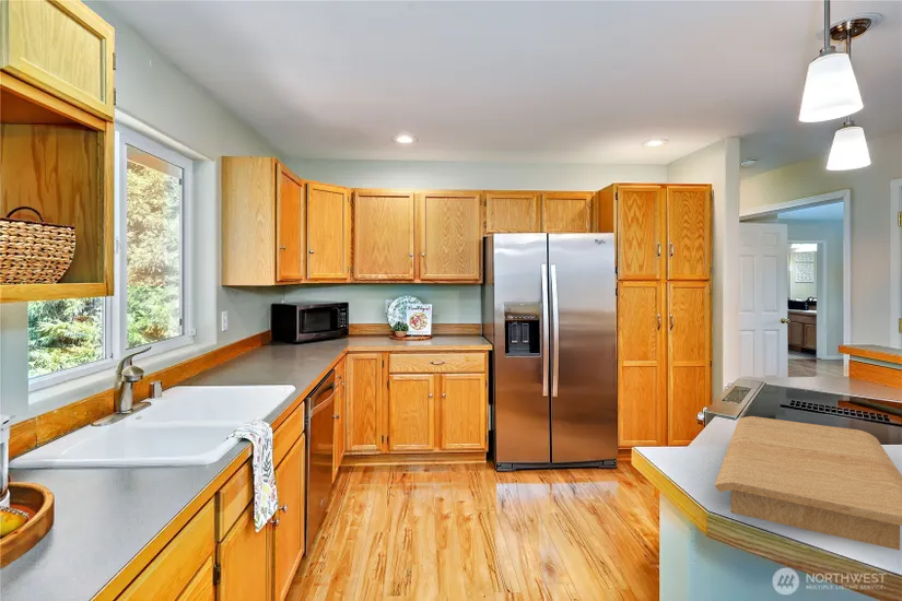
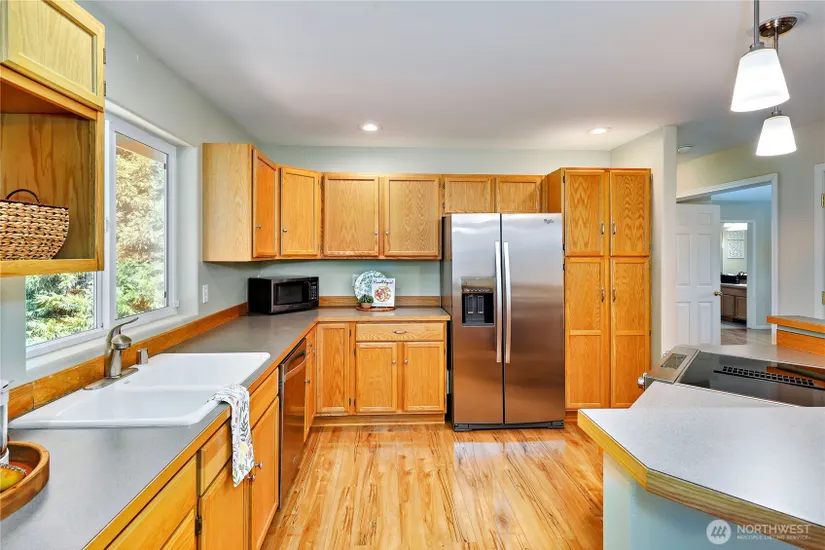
- cutting board (807, 467)
